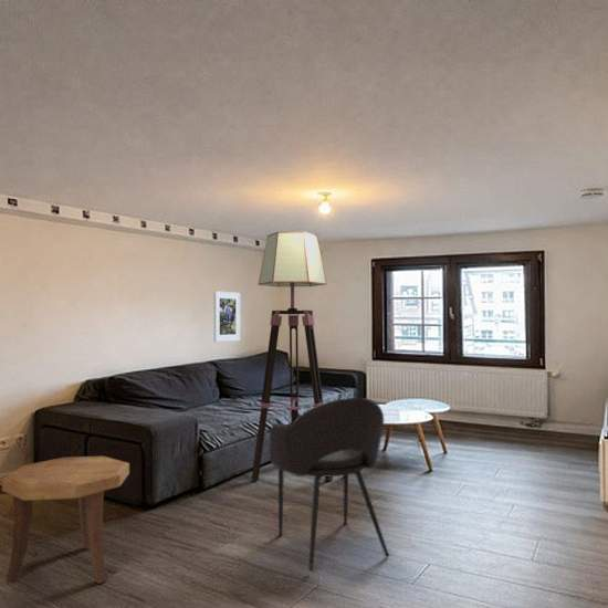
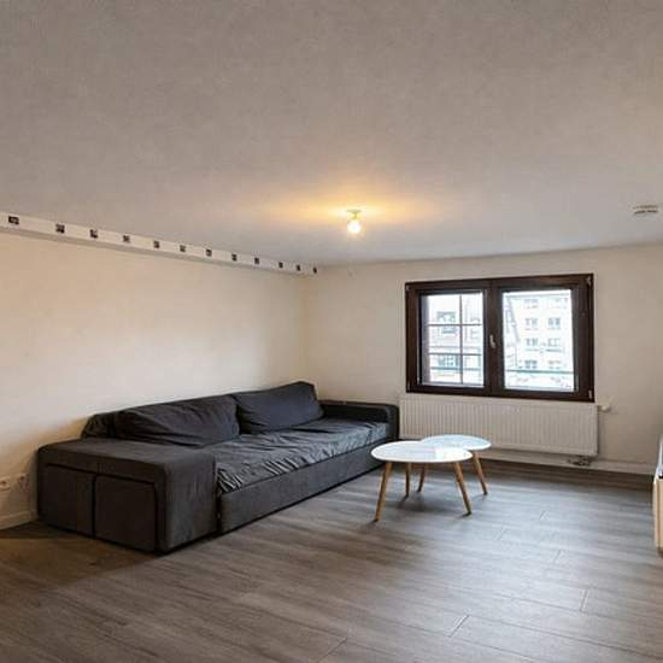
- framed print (227, 316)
- side table (80, 518)
- floor lamp (297, 353)
- armchair (331, 468)
